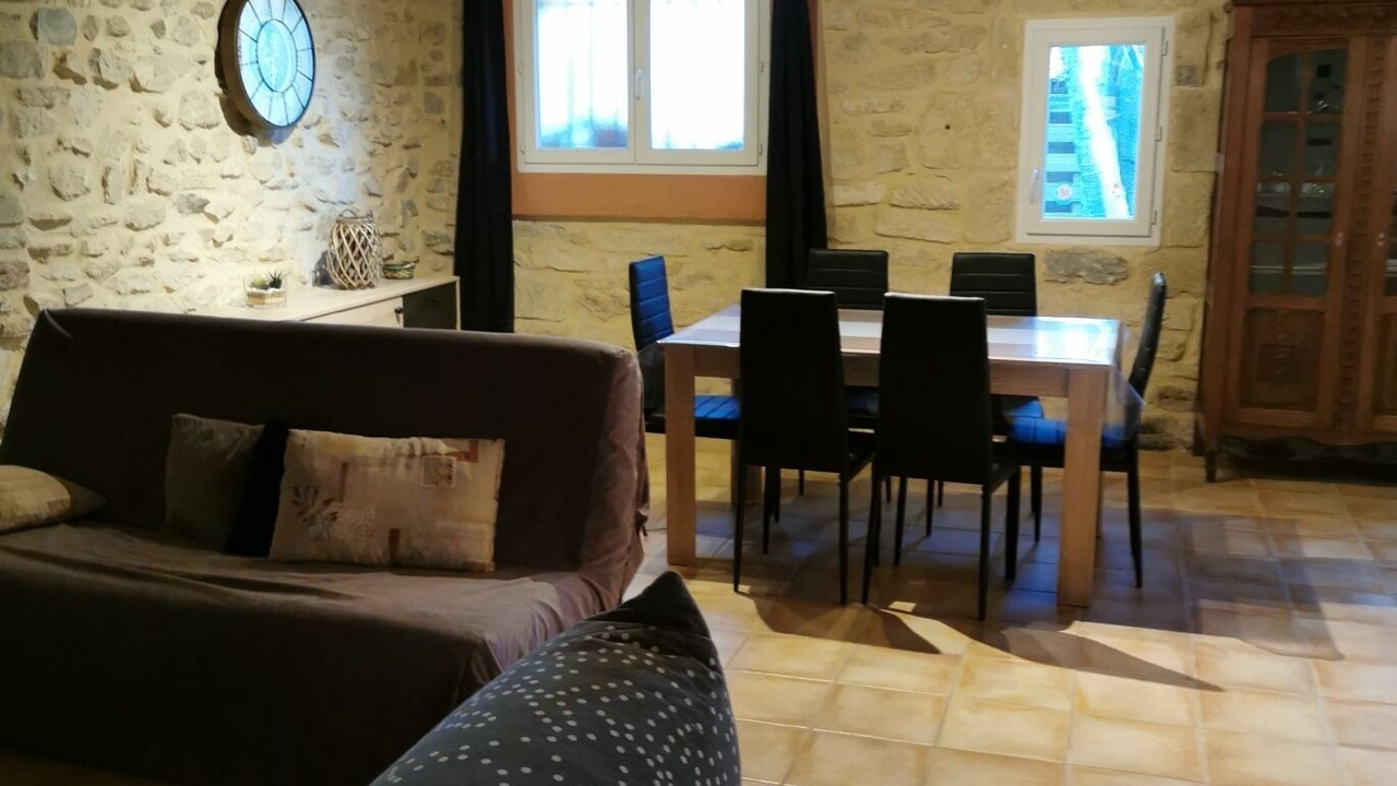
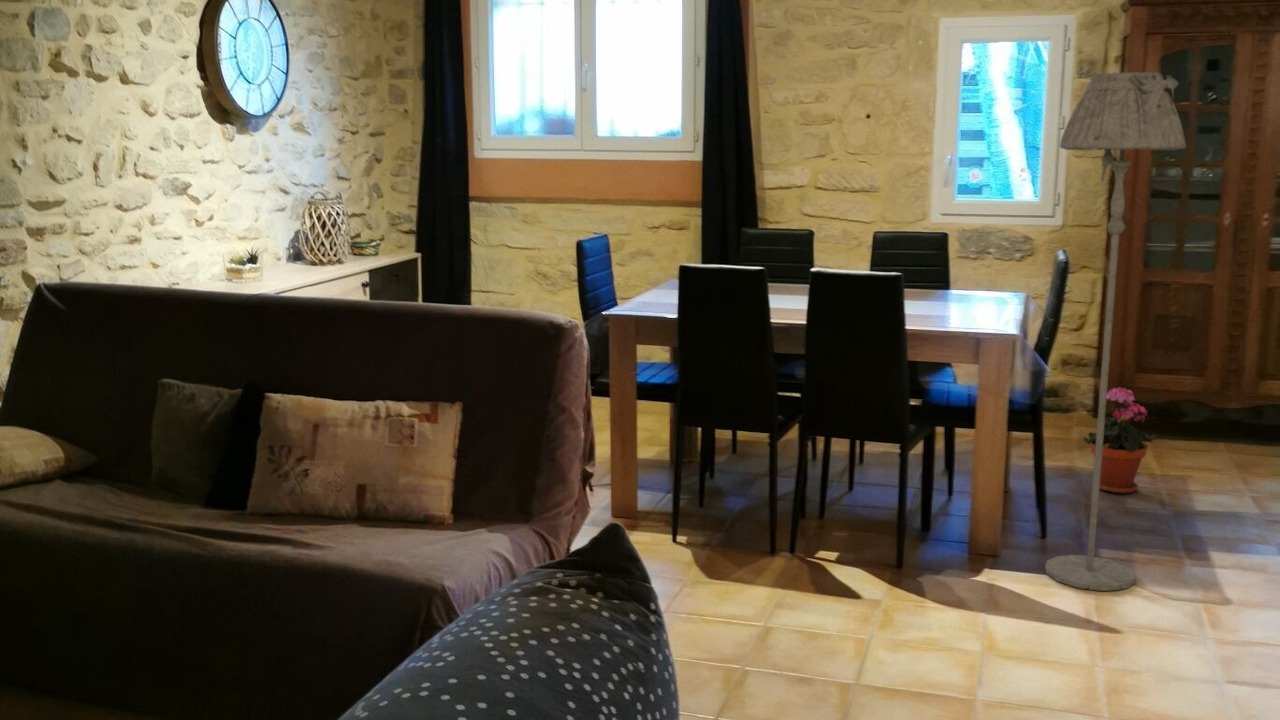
+ potted plant (1120, 438)
+ floor lamp (1107, 334)
